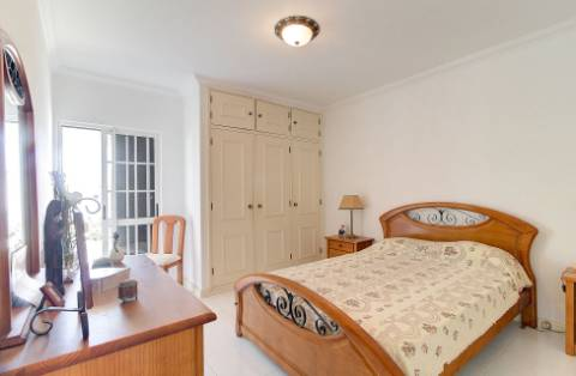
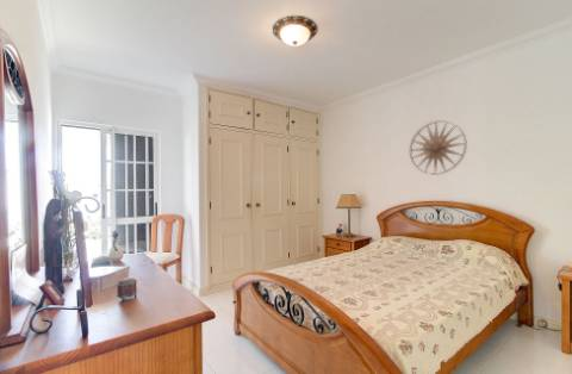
+ wall art (435, 148)
